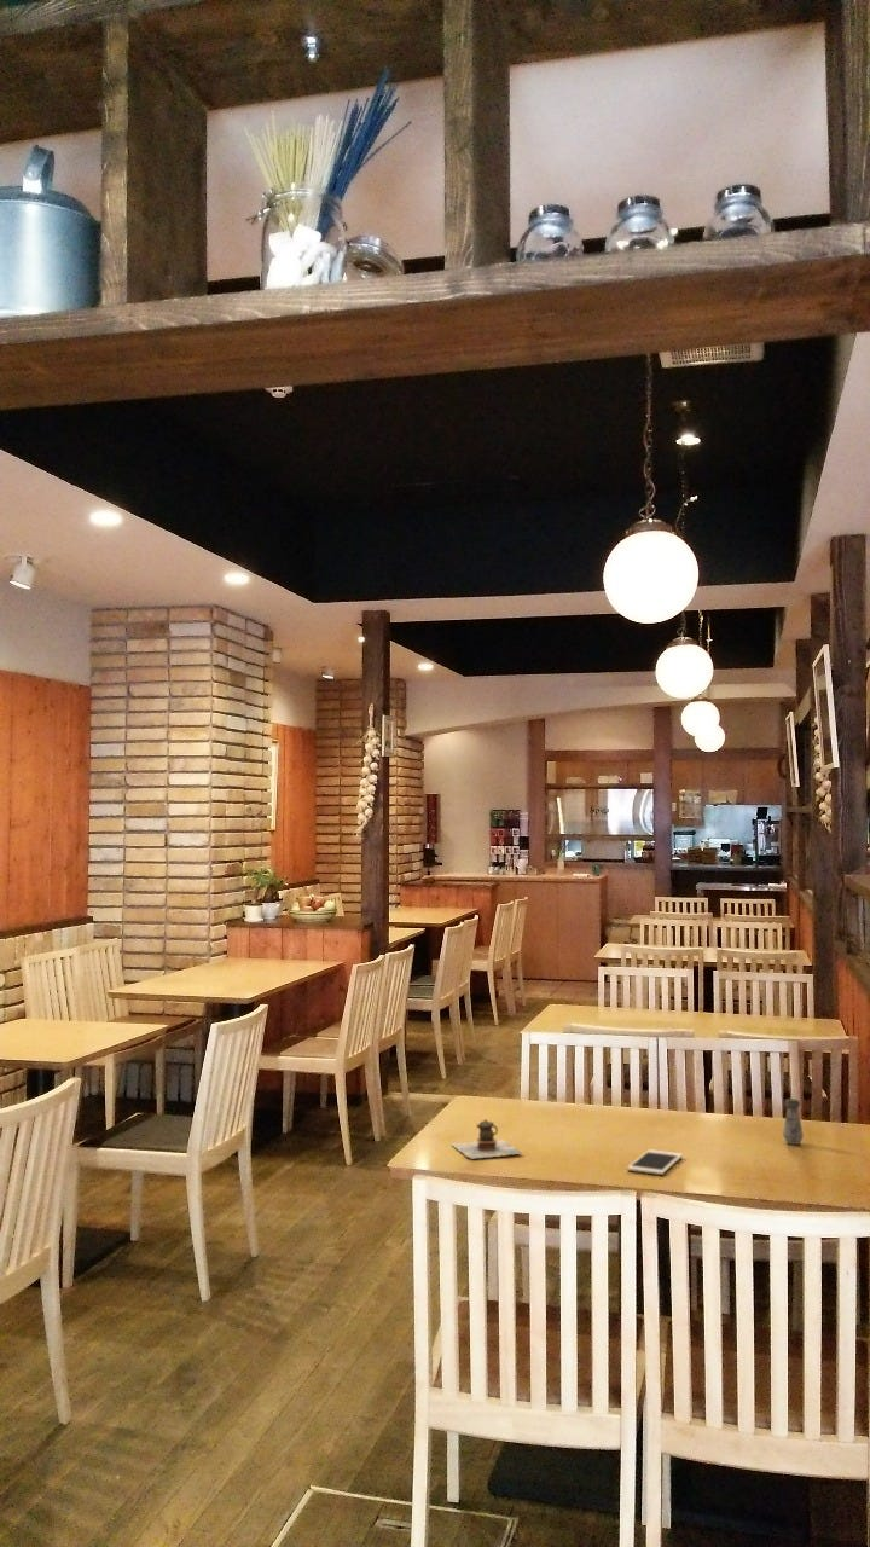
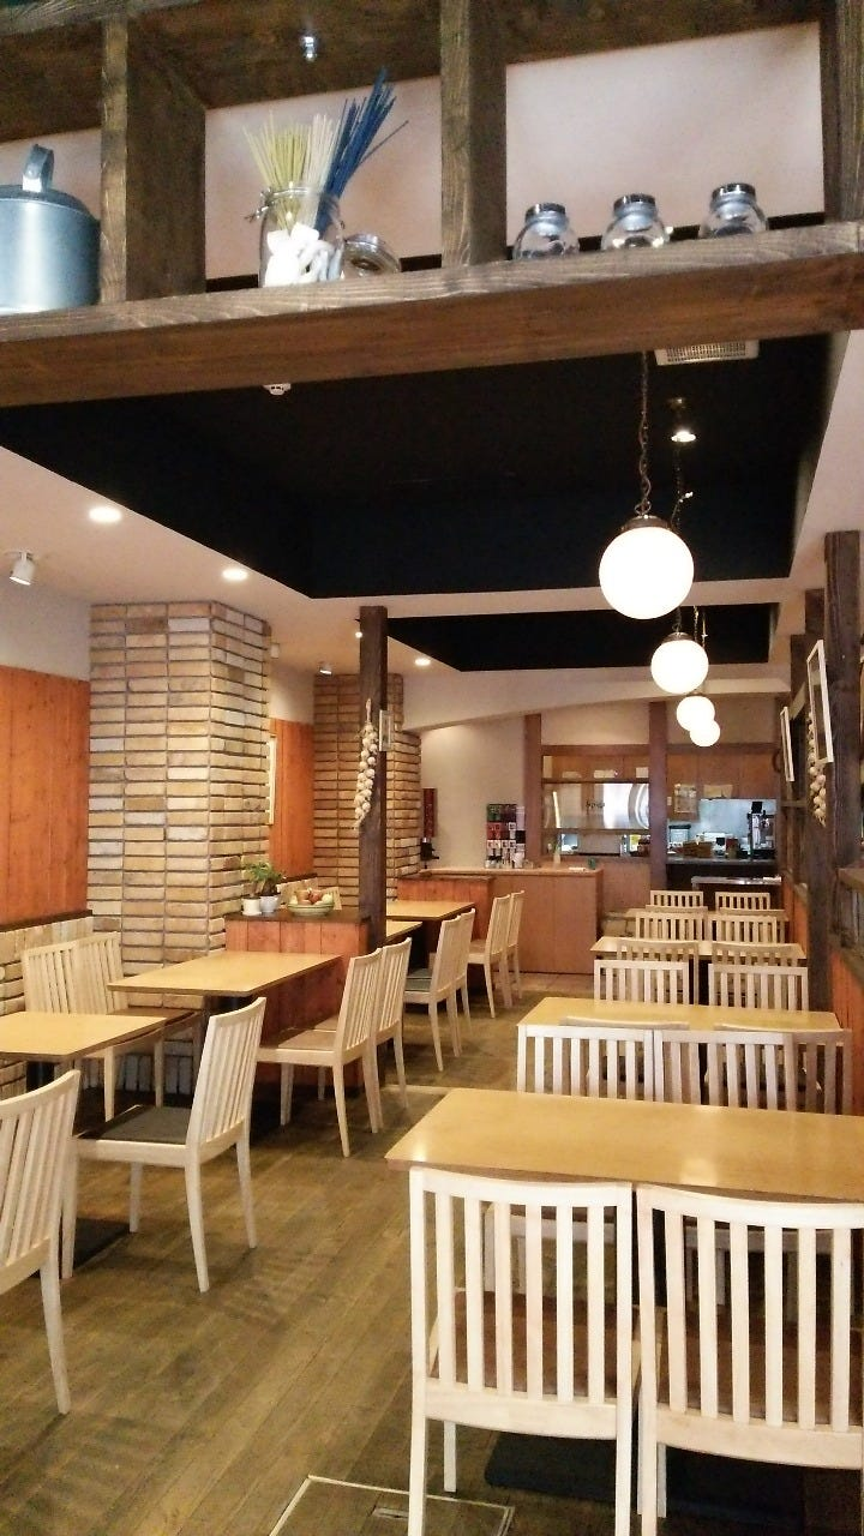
- cell phone (655, 1161)
- teapot (486, 1134)
- salt shaker (793, 1120)
